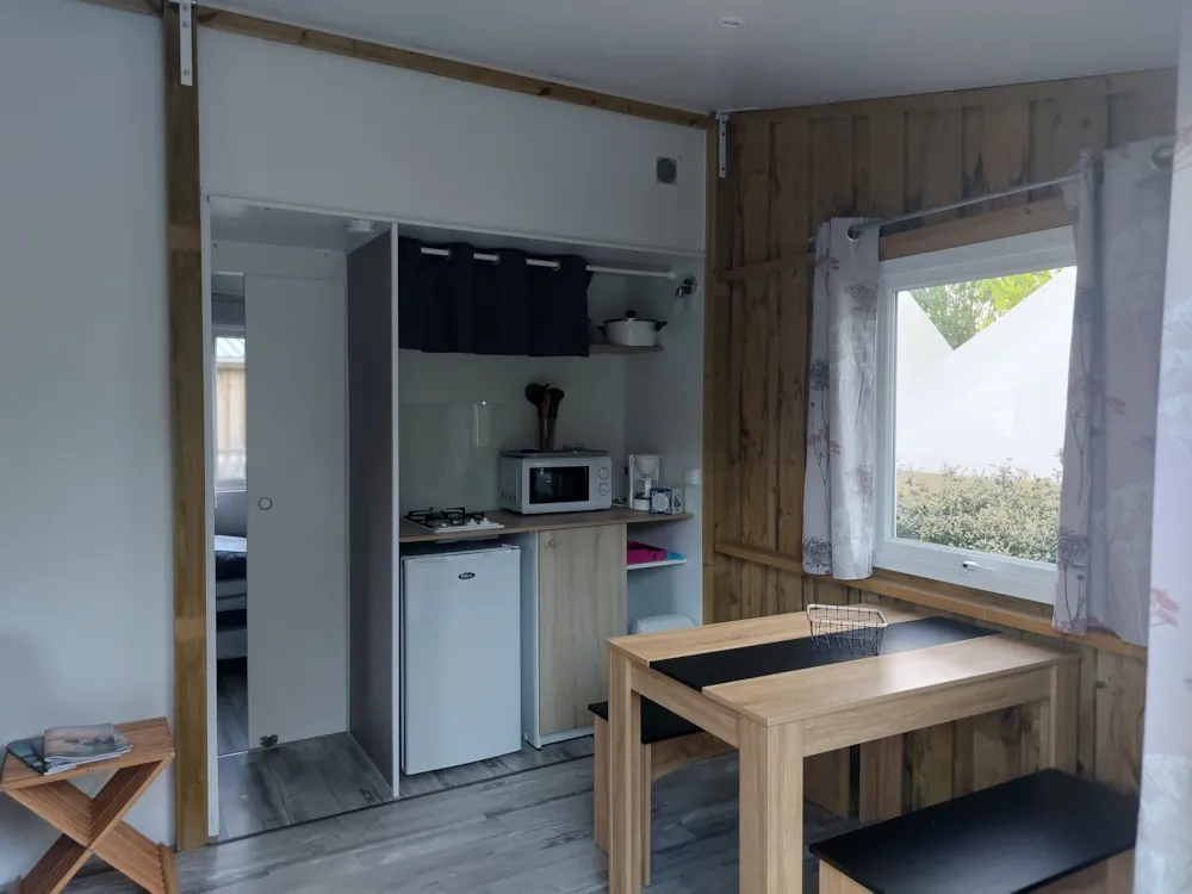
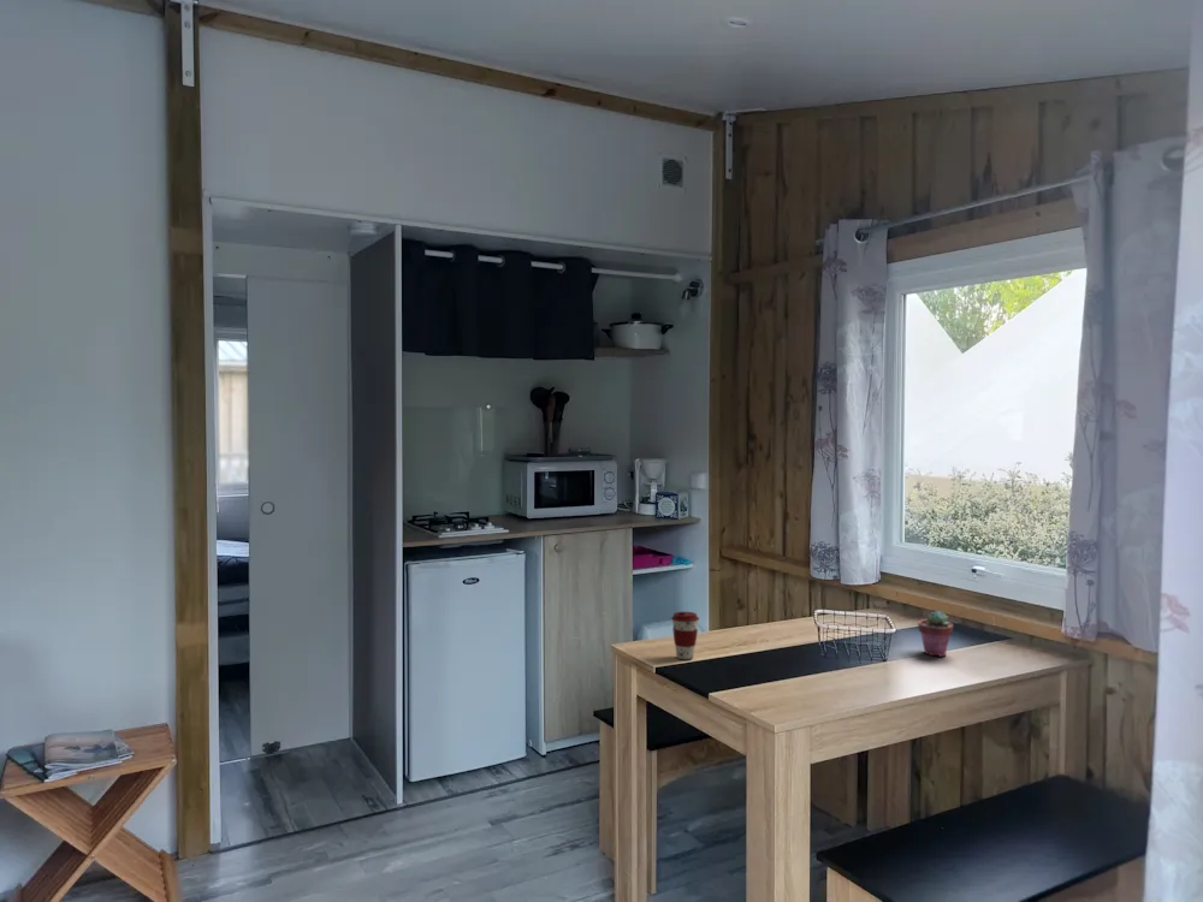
+ coffee cup (685, 635)
+ potted succulent (935, 631)
